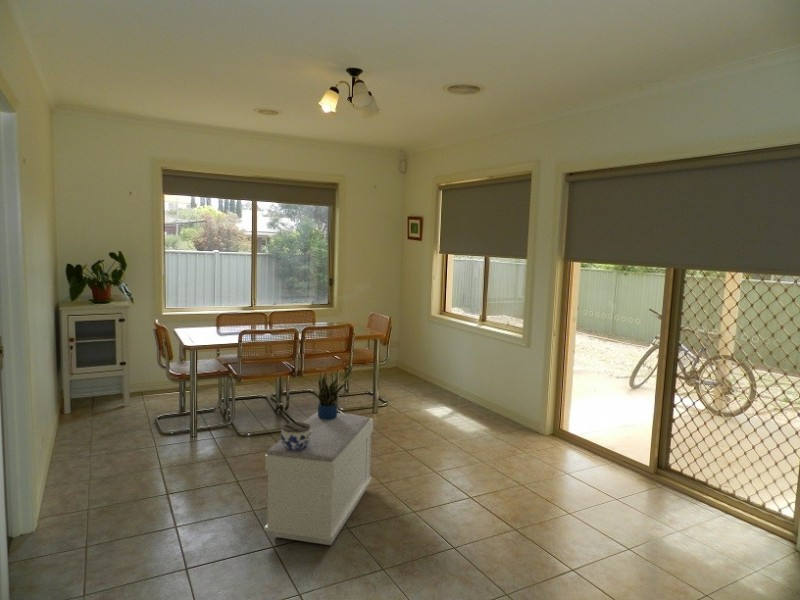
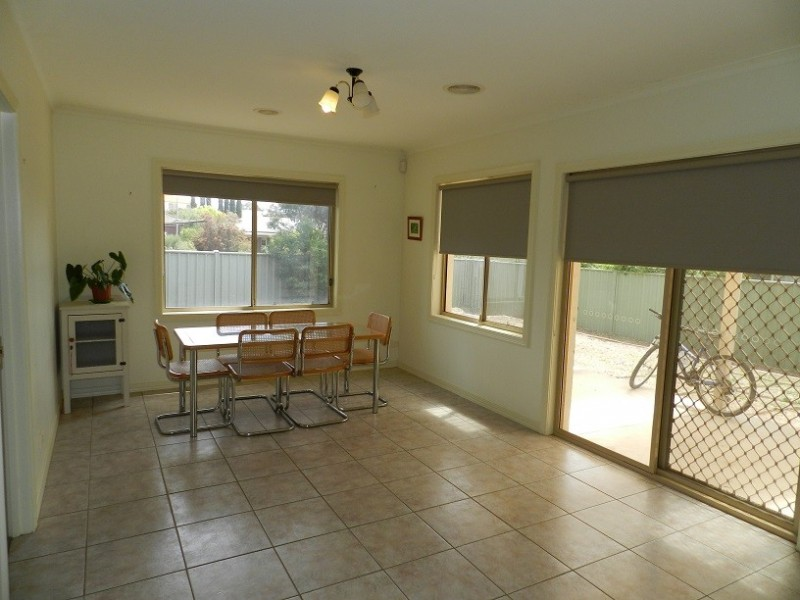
- jar (296, 435)
- bench (323, 470)
- potted plant (333, 390)
